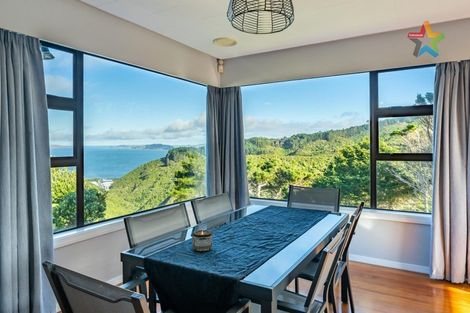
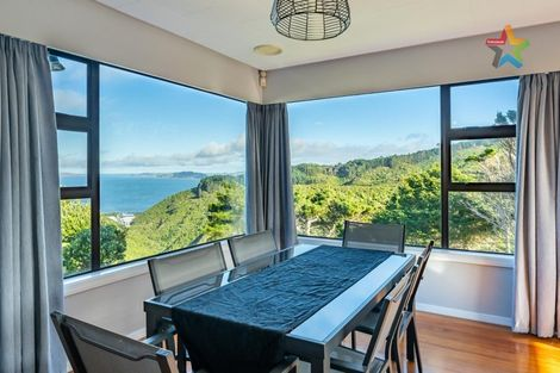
- candle holder (202, 239)
